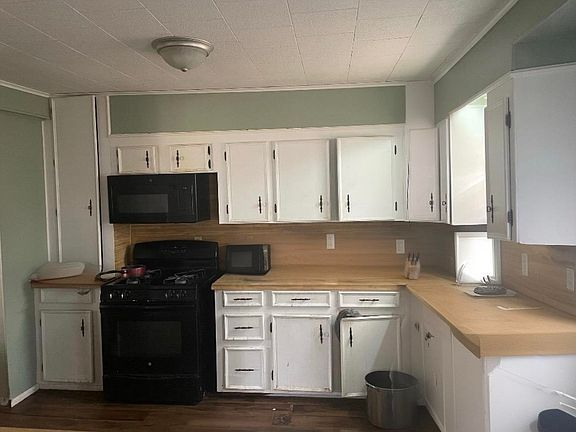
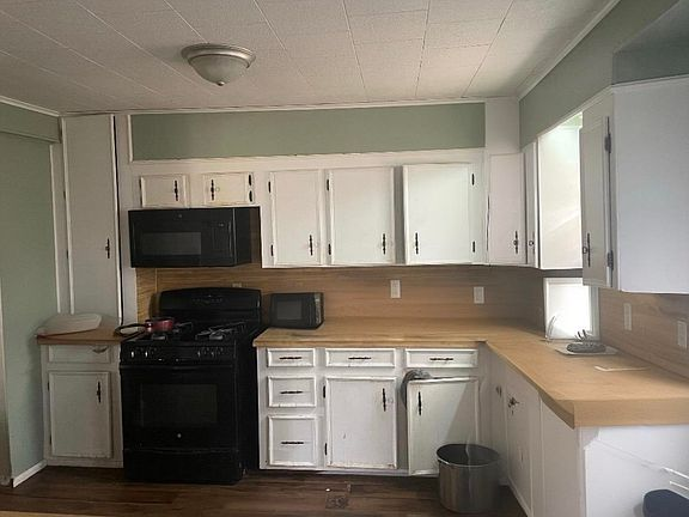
- knife block (412, 264)
